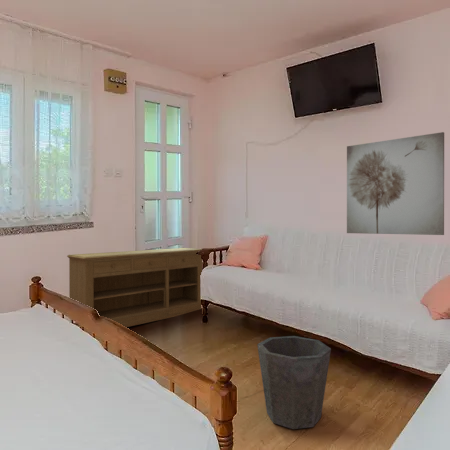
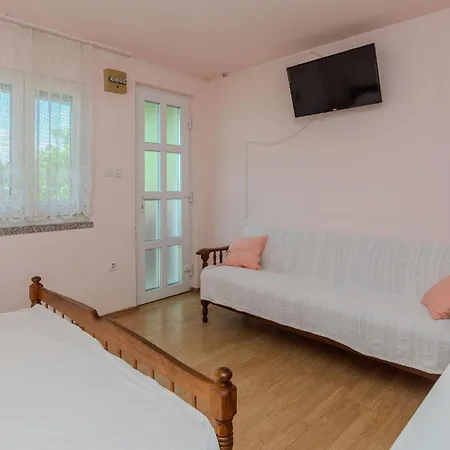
- wall art (391, 187)
- sideboard (142, 285)
- waste bin (293, 380)
